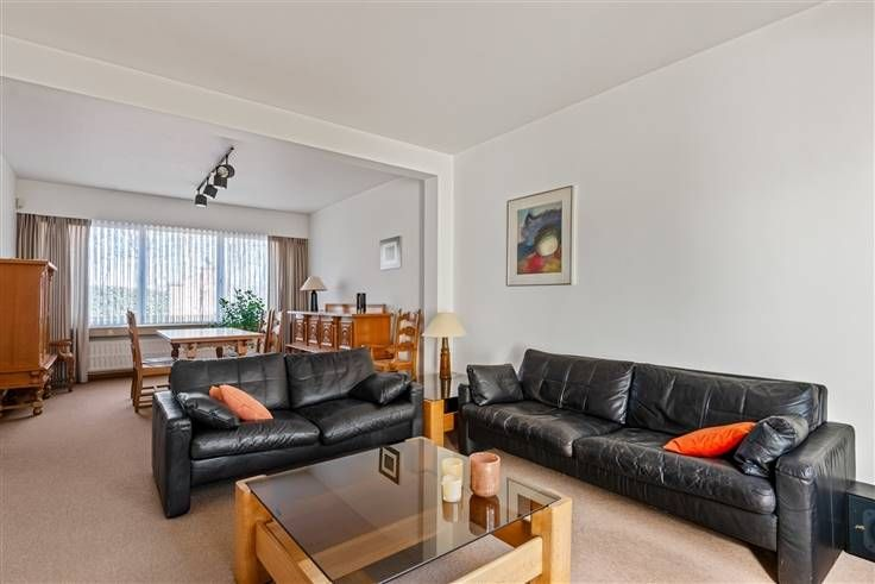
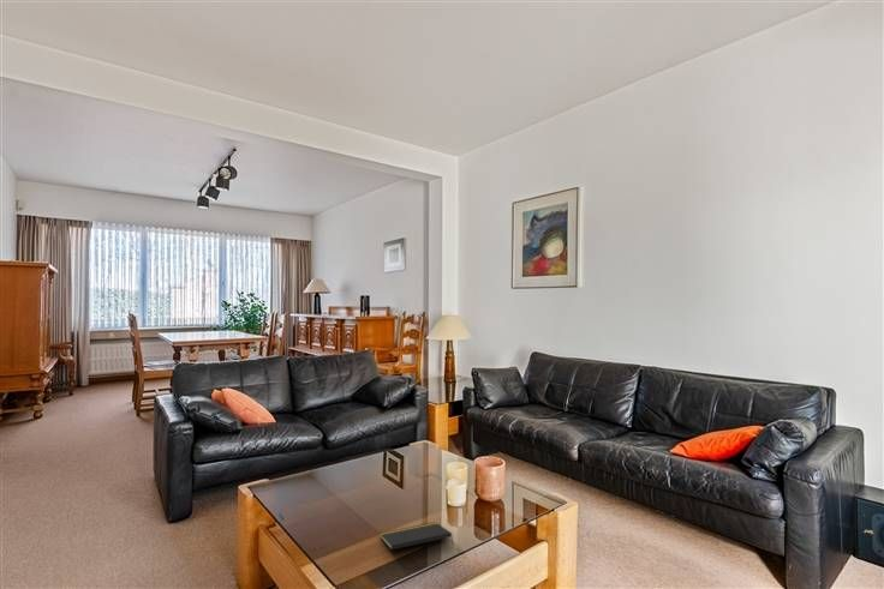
+ notepad (414, 535)
